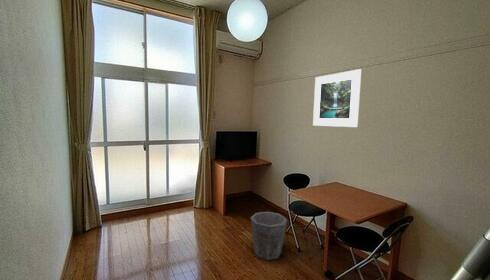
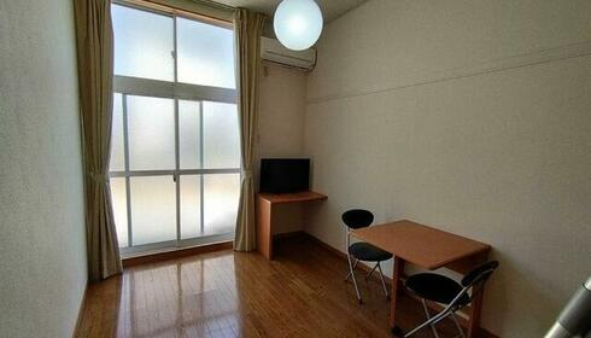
- waste bin (268, 235)
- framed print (334, 100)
